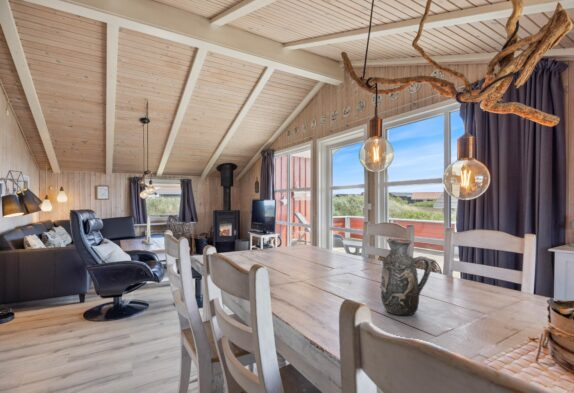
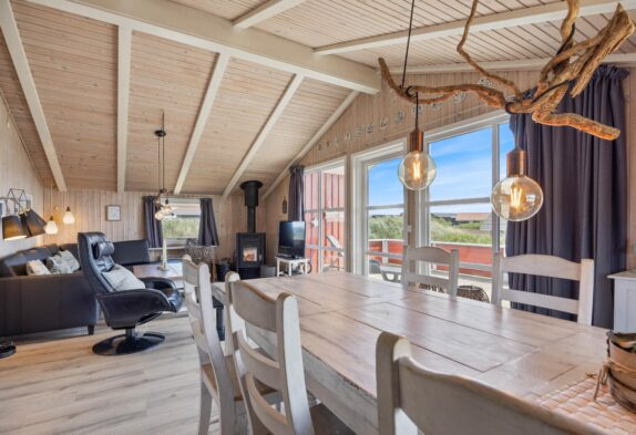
- decorative vase (405, 275)
